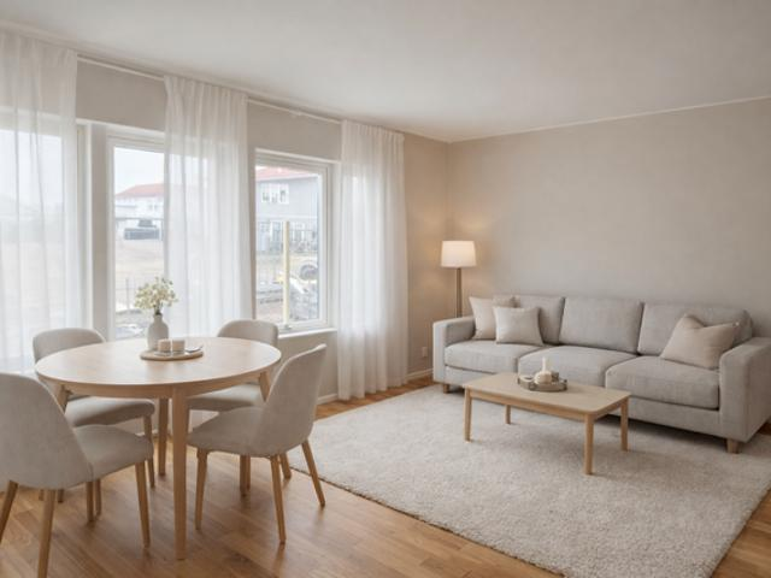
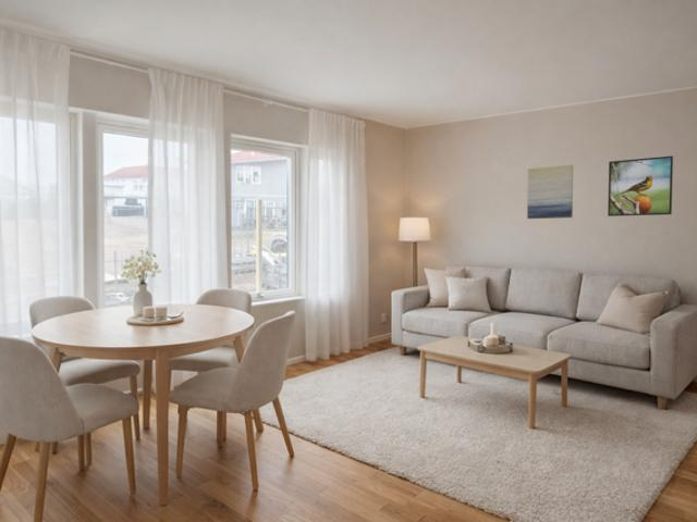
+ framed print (639, 187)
+ wall art (549, 192)
